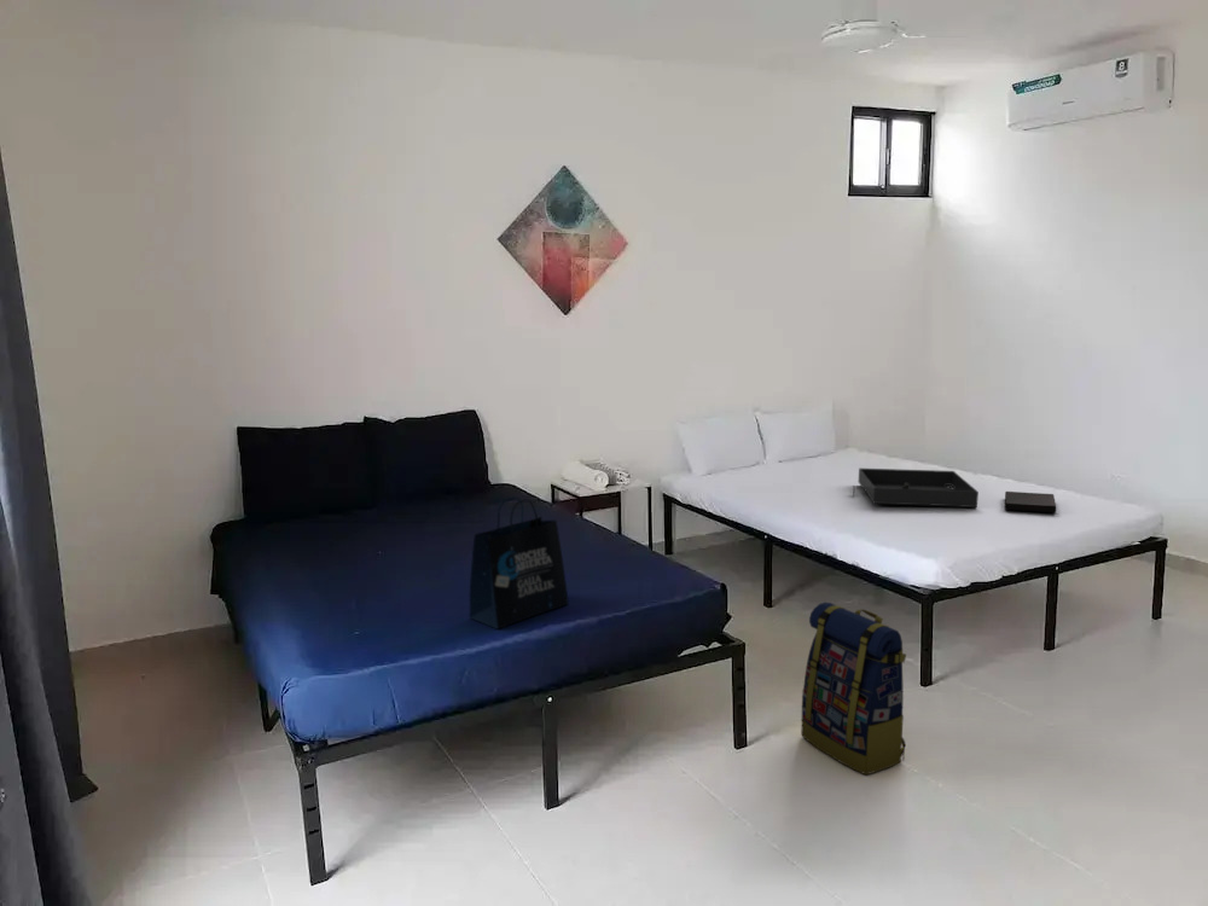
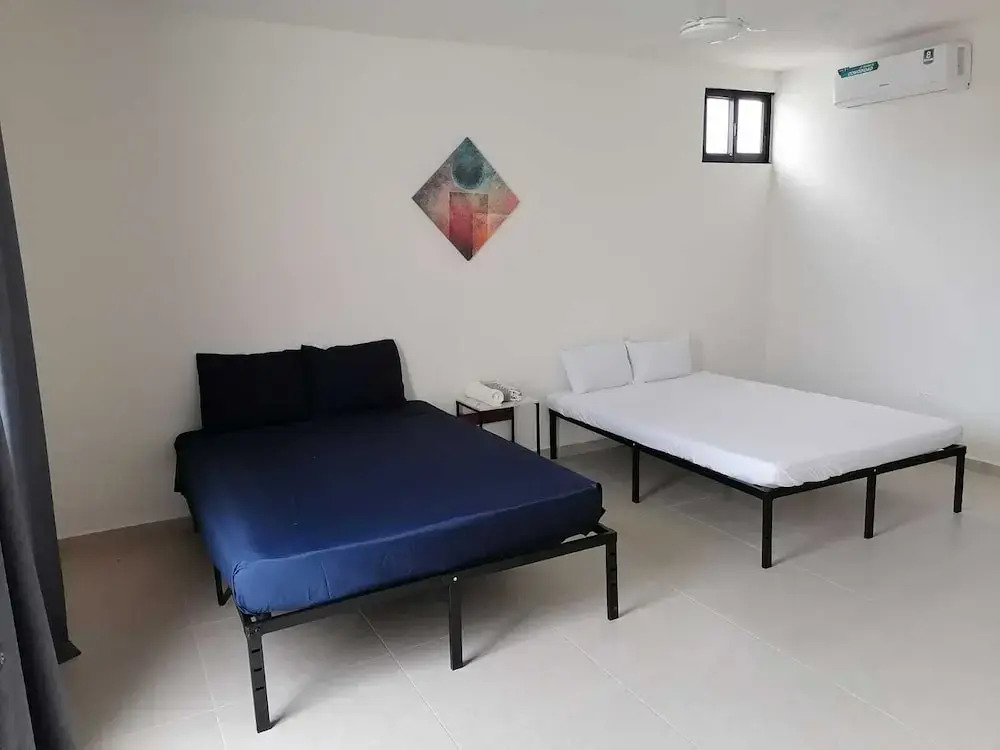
- tray (908, 487)
- backpack (855, 683)
- book (1029, 501)
- tote bag (517, 554)
